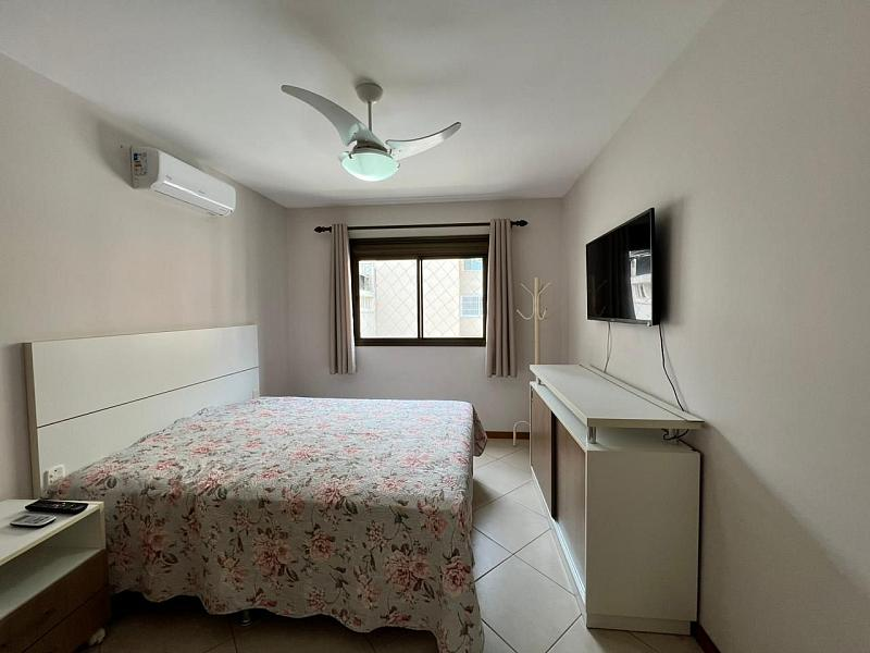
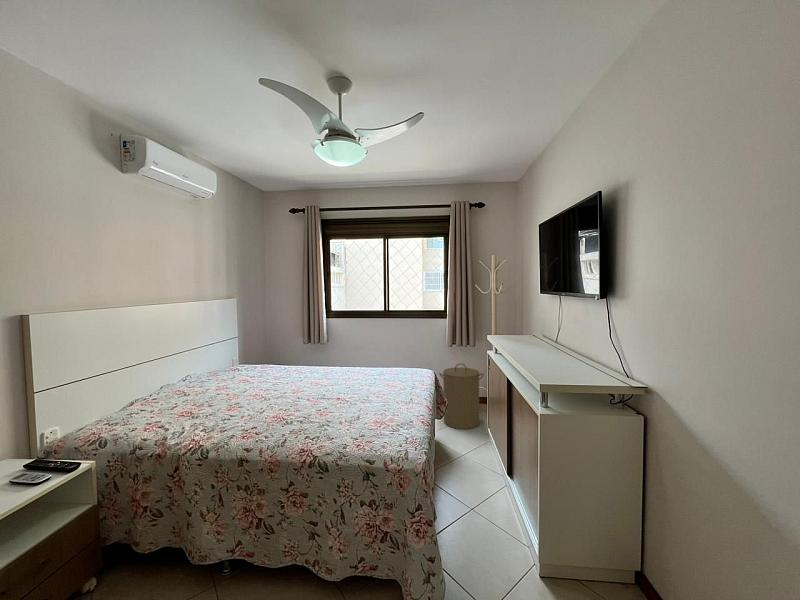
+ laundry hamper (461, 392)
